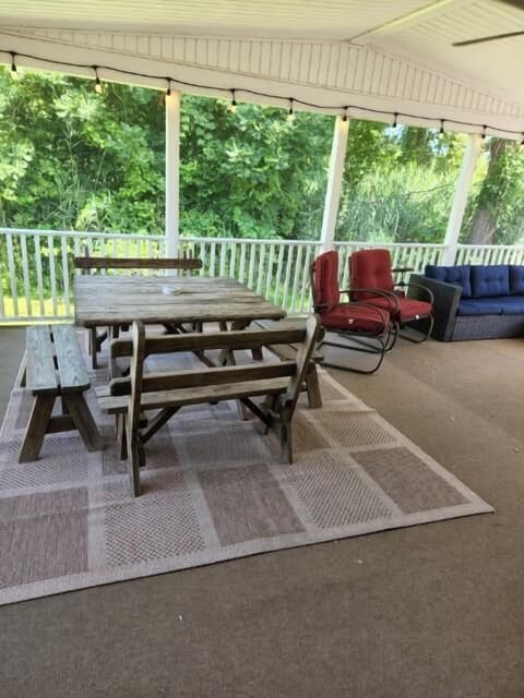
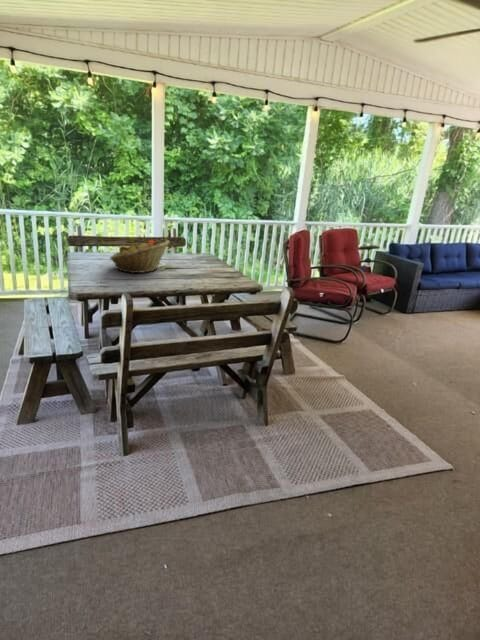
+ fruit basket (140, 253)
